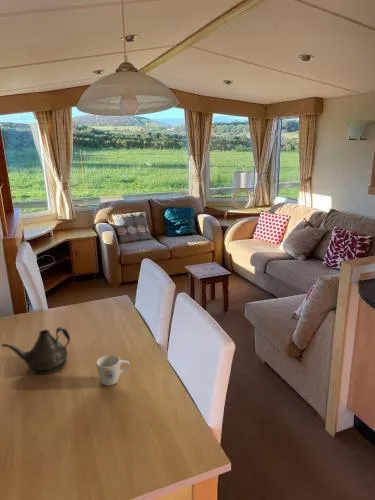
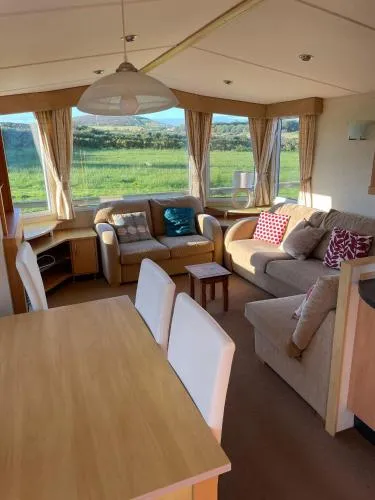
- teapot (38, 350)
- mug (113, 370)
